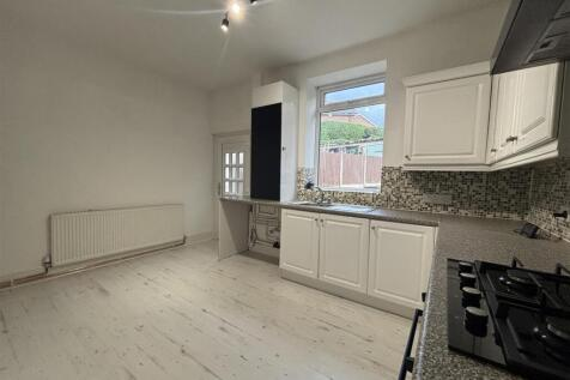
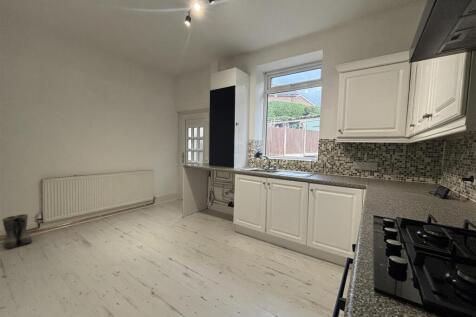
+ boots (16, 230)
